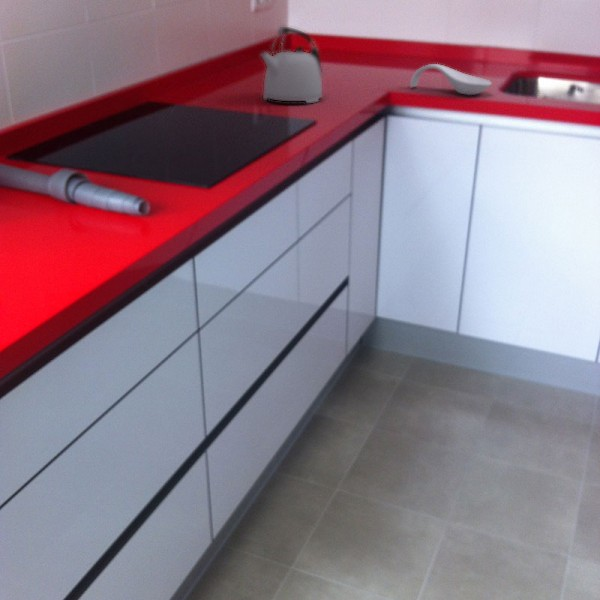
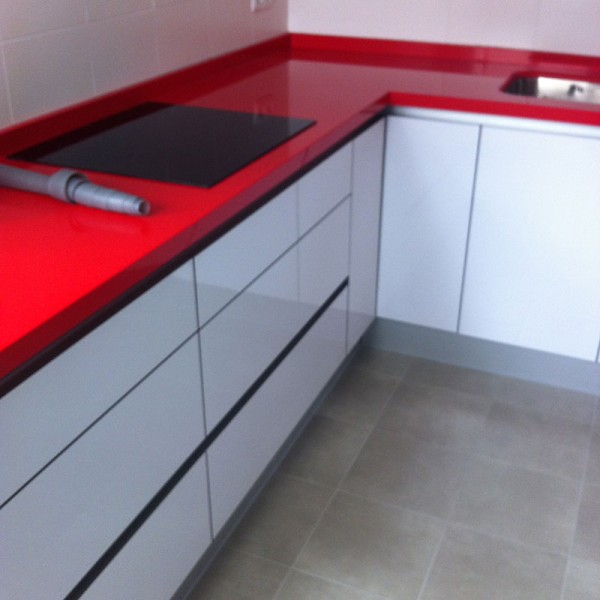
- kettle (291, 62)
- spoon rest (450, 78)
